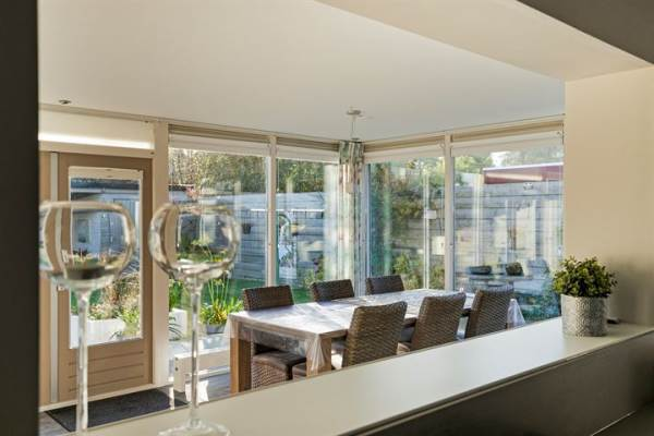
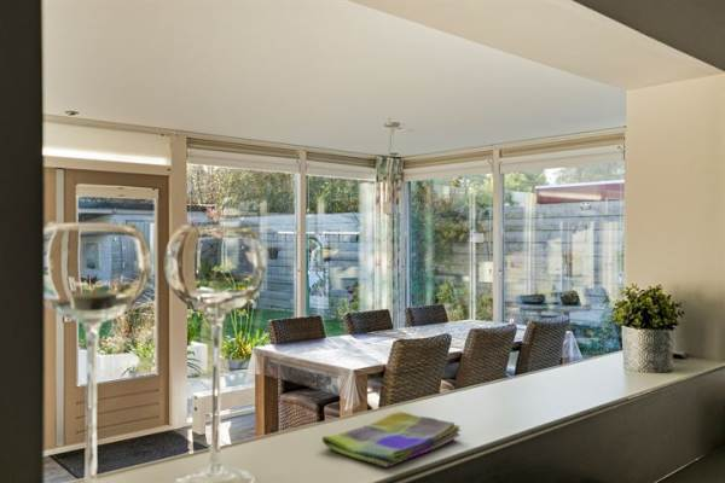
+ dish towel (393, 435)
